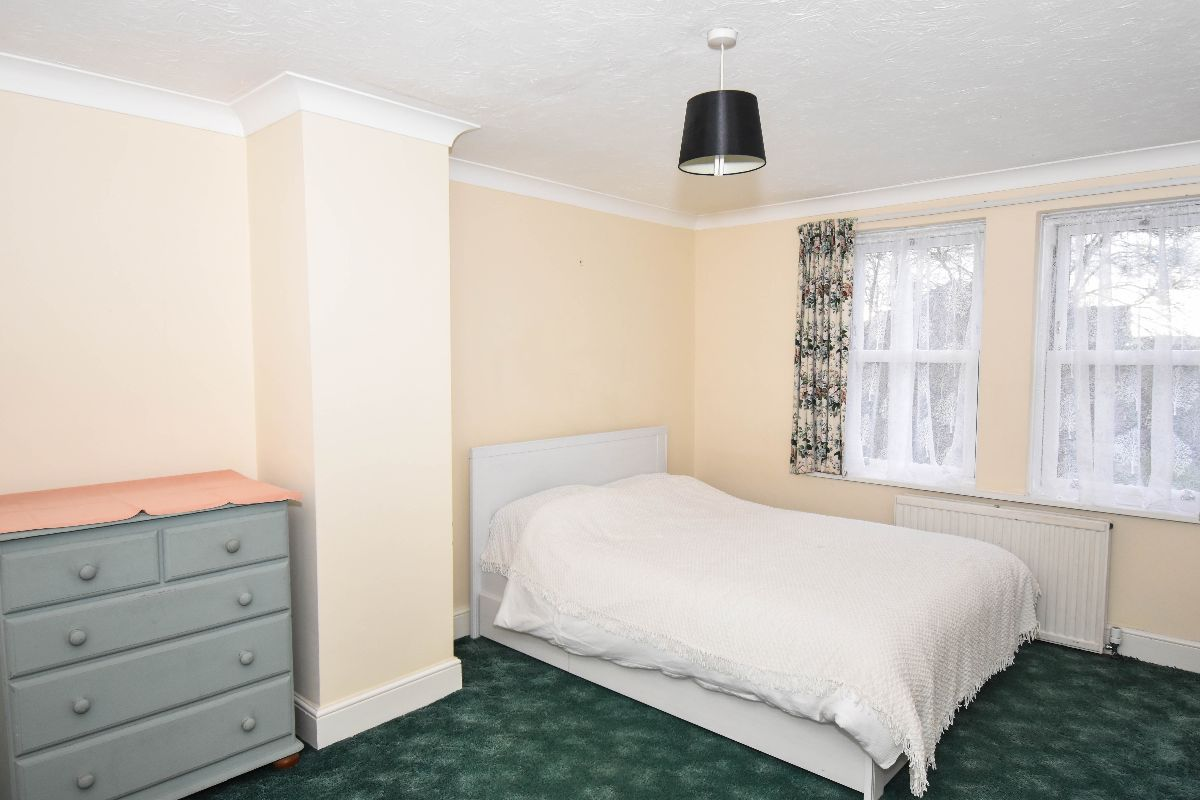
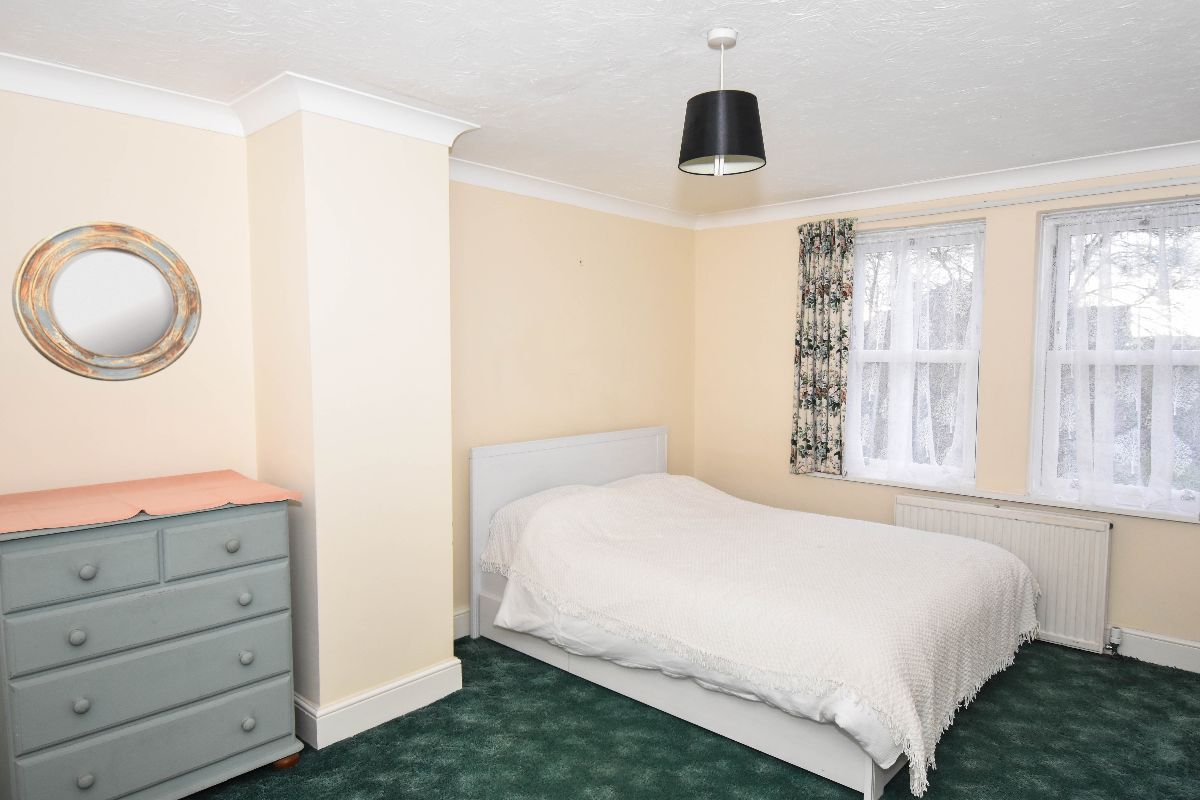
+ home mirror (113, 302)
